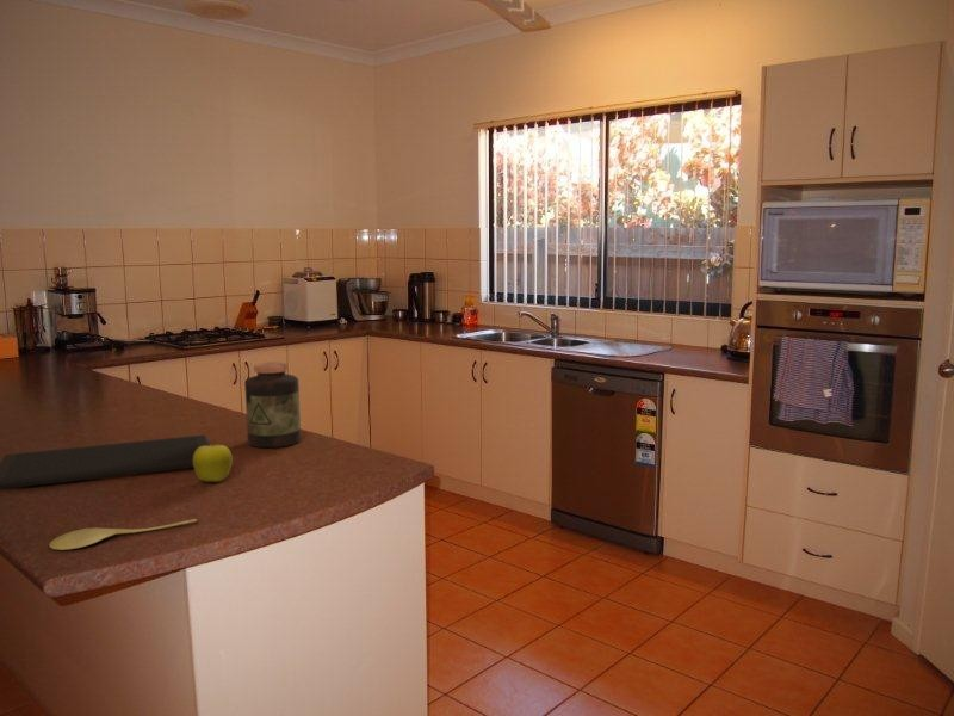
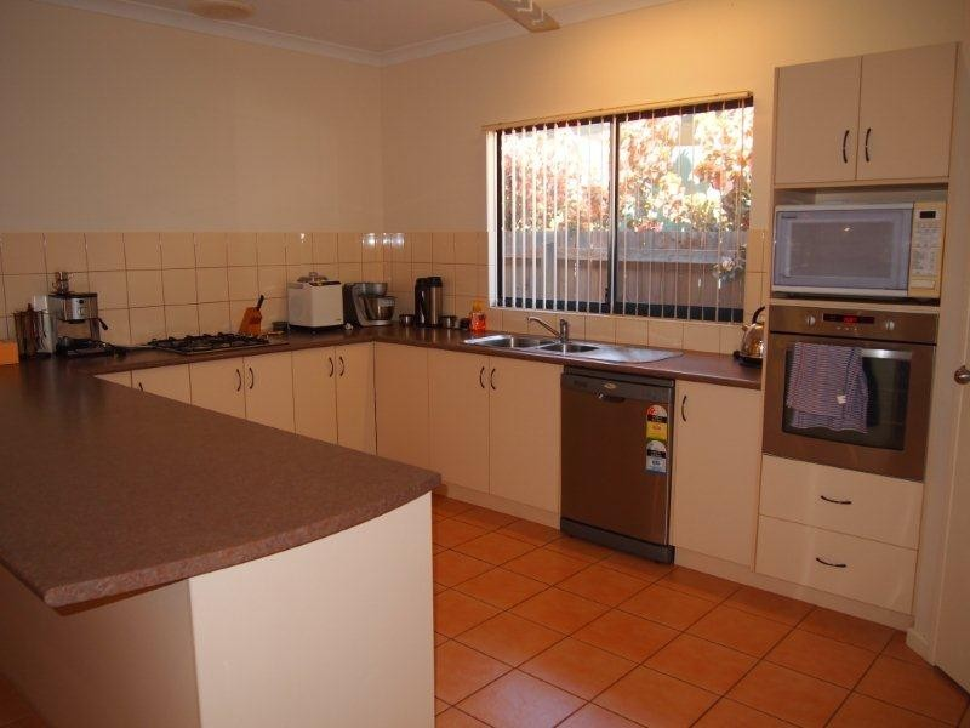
- spoon (125, 530)
- fruit (212, 462)
- cutting board (109, 459)
- jar (272, 402)
